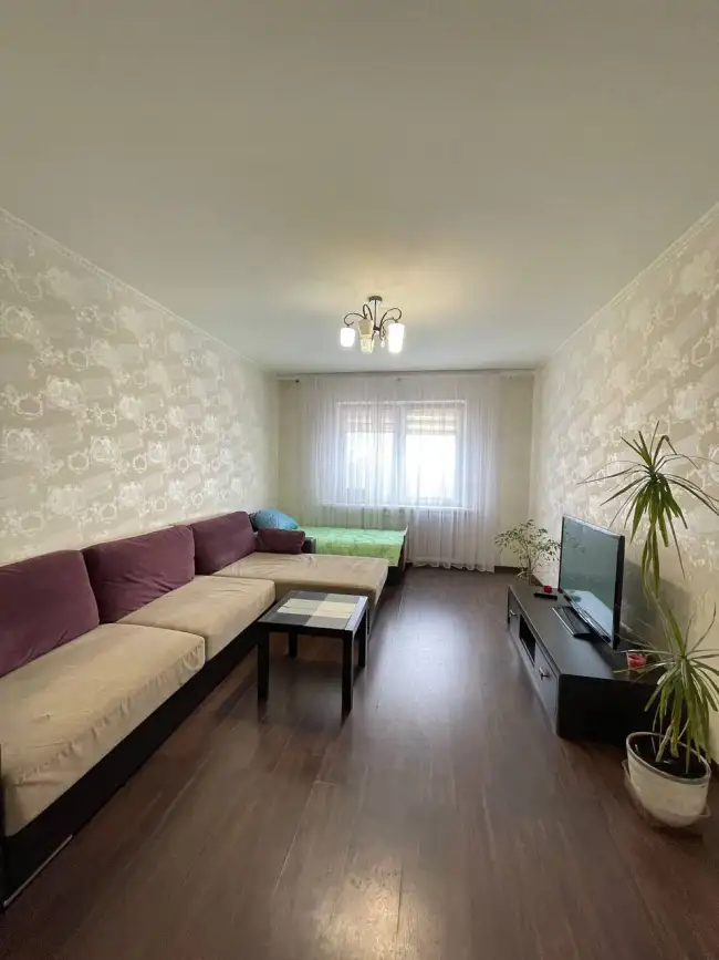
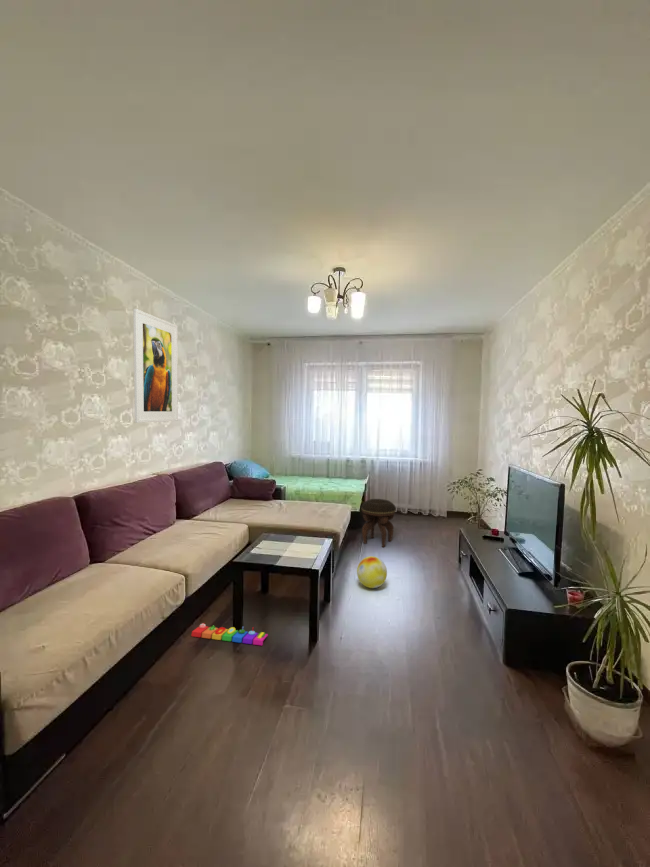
+ ball (371, 572)
+ footstool (378, 521)
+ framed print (157, 370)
+ knob puzzle (229, 632)
